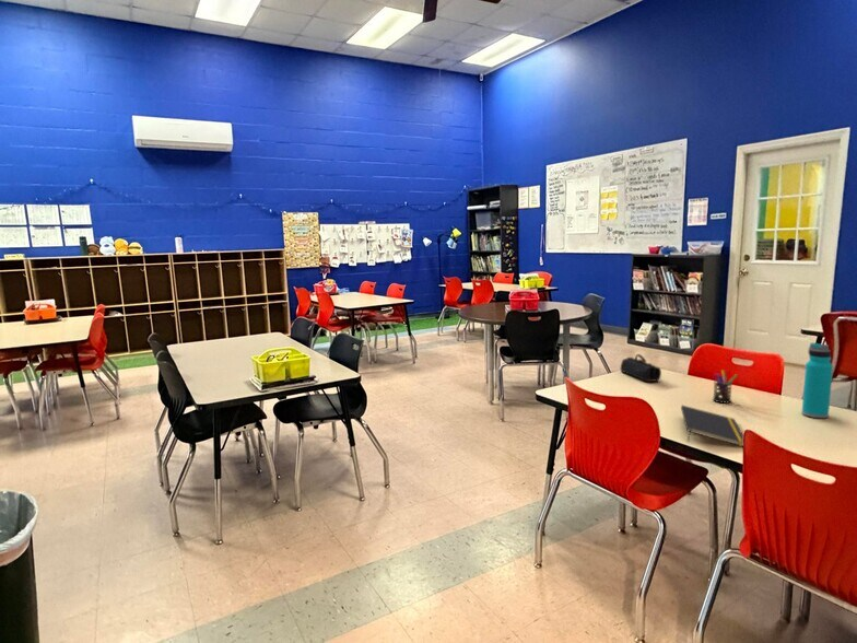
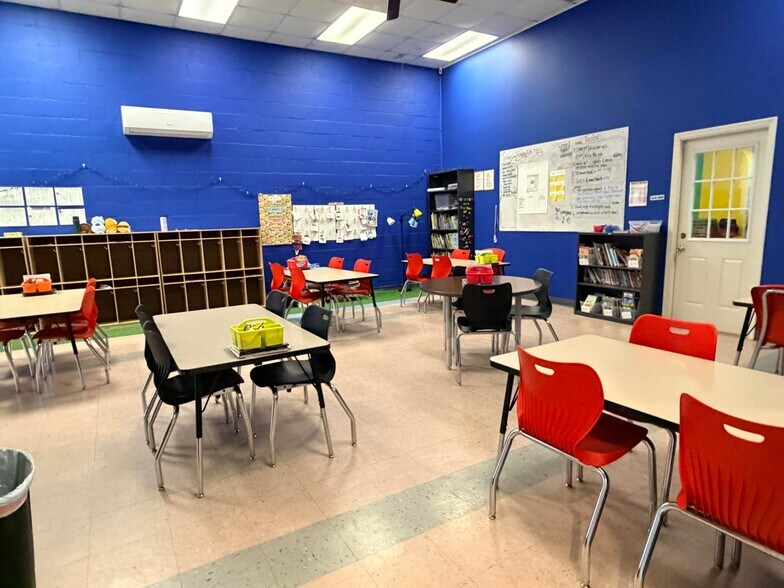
- pencil case (639, 365)
- pen holder (725, 385)
- notepad (711, 424)
- water bottle (818, 379)
